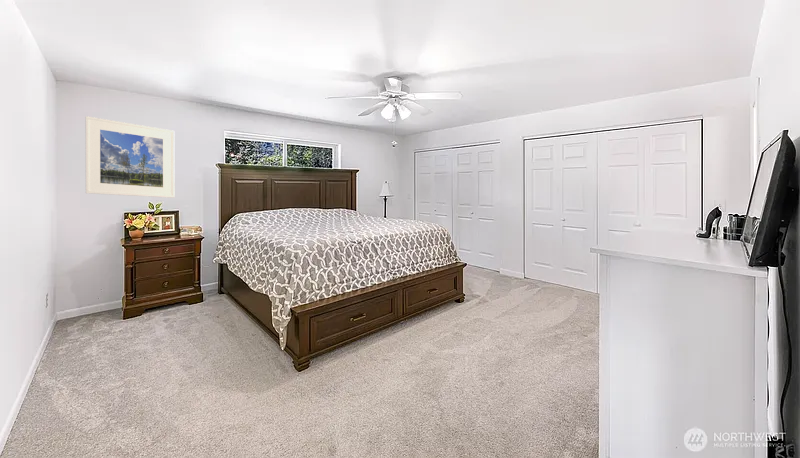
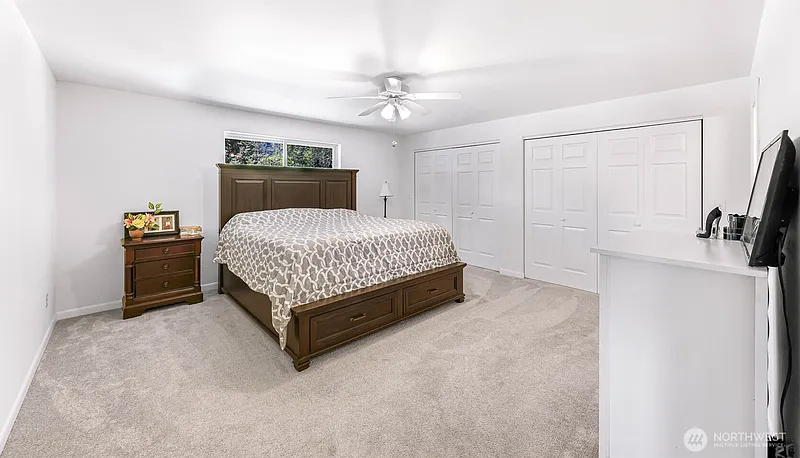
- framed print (133, 159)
